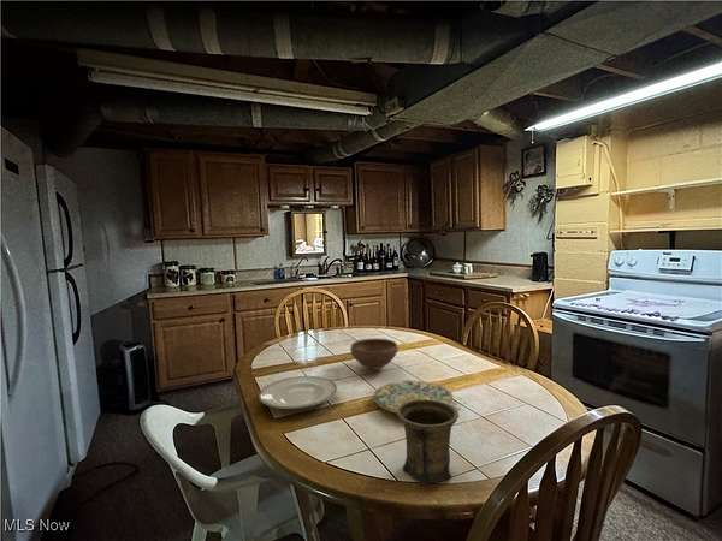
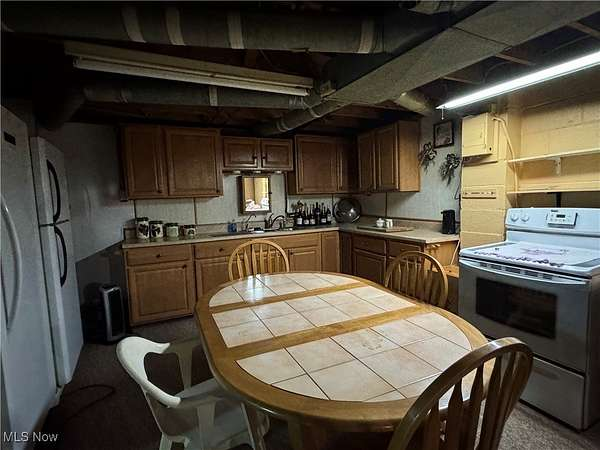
- mug (427, 440)
- plate (298, 394)
- plate (413, 399)
- bowl (374, 356)
